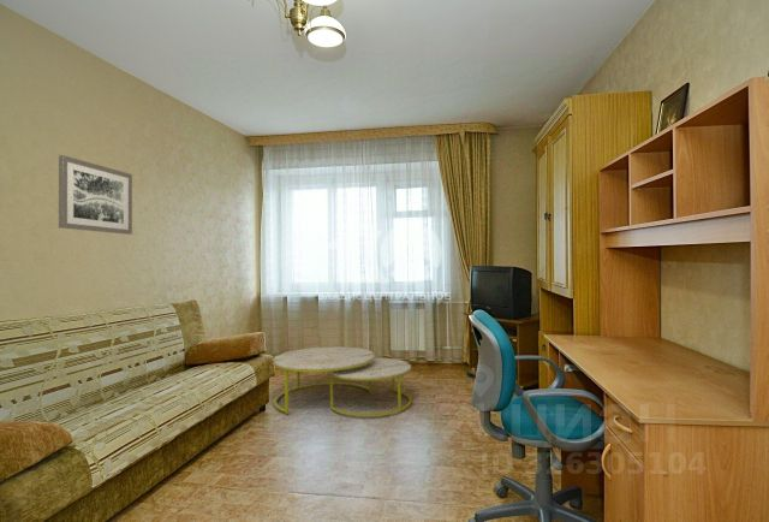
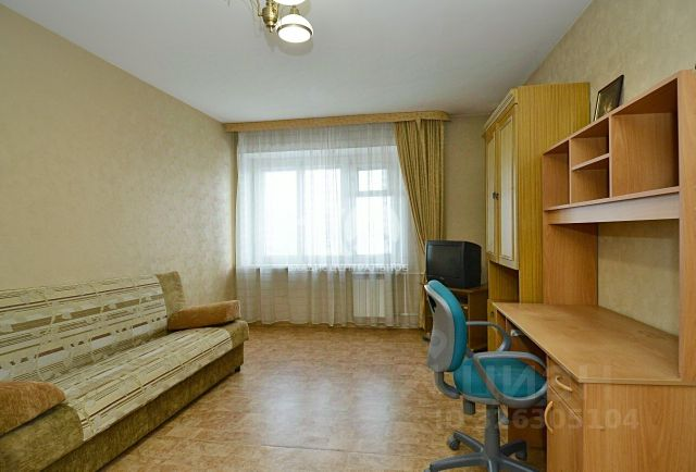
- wall art (99, 198)
- coffee table (341, 376)
